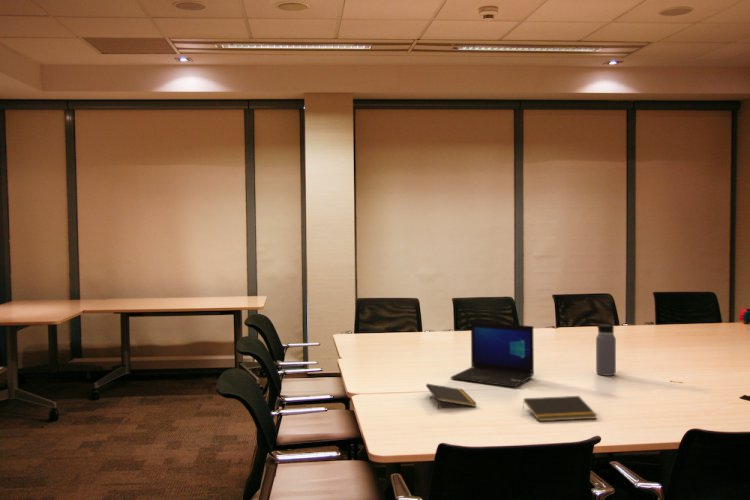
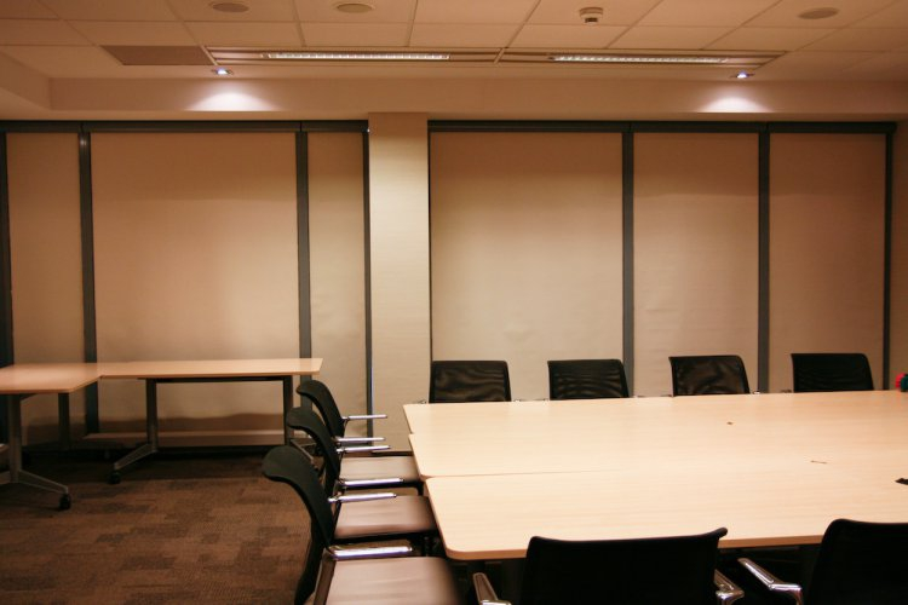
- laptop (492, 352)
- water bottle (605, 345)
- notepad (450, 394)
- notepad (559, 408)
